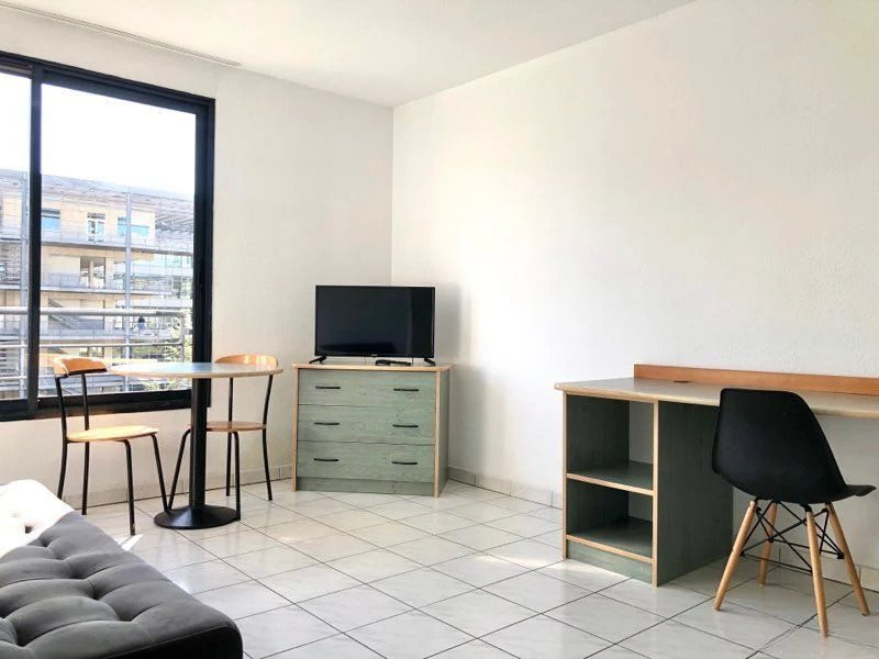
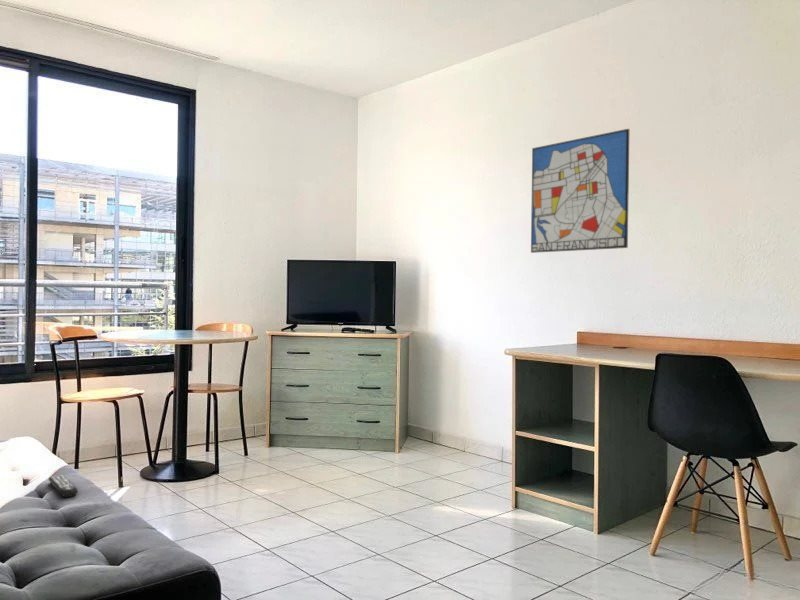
+ wall art (576, 194)
+ remote control (62, 485)
